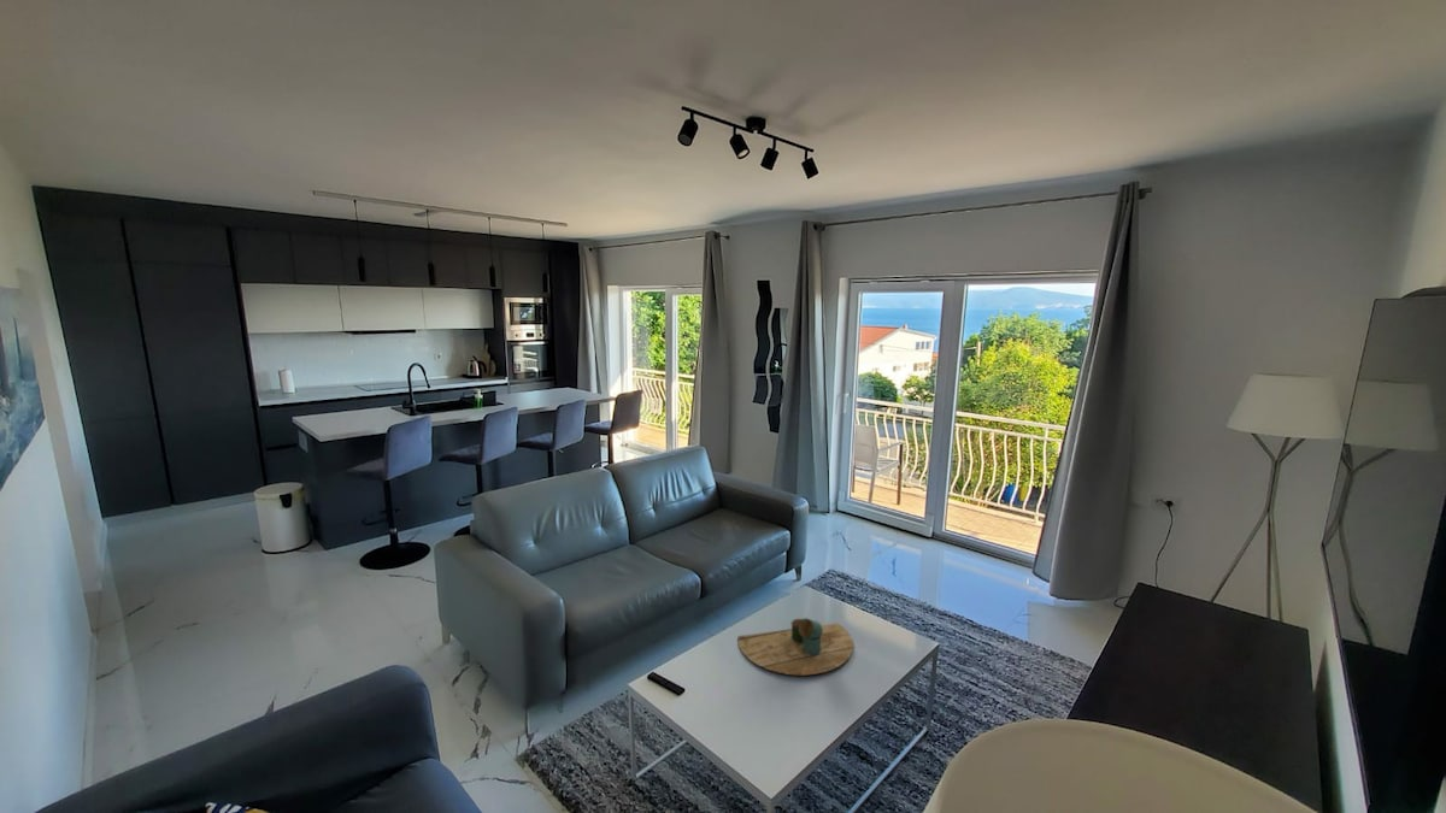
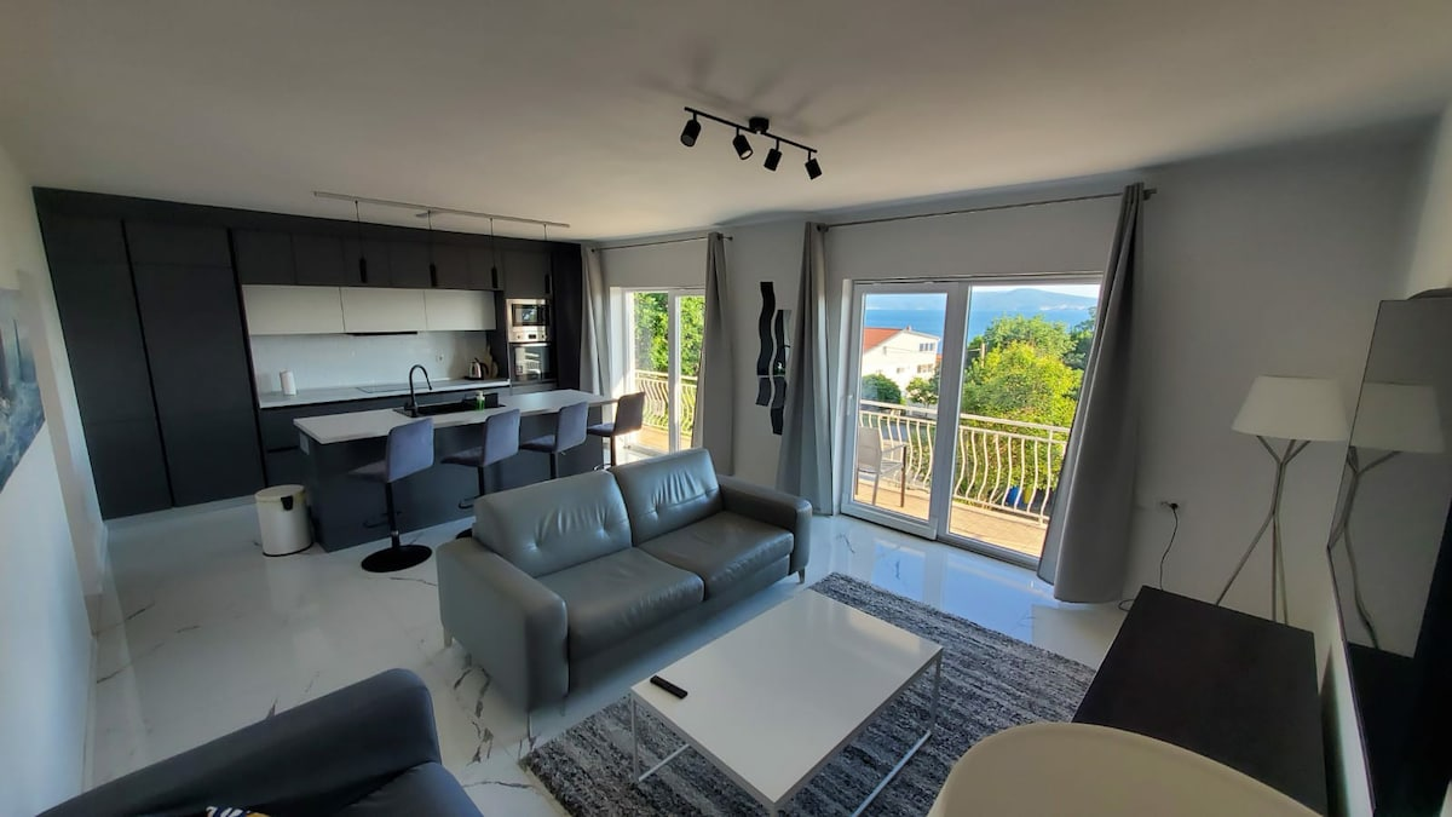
- decorative tray (794, 623)
